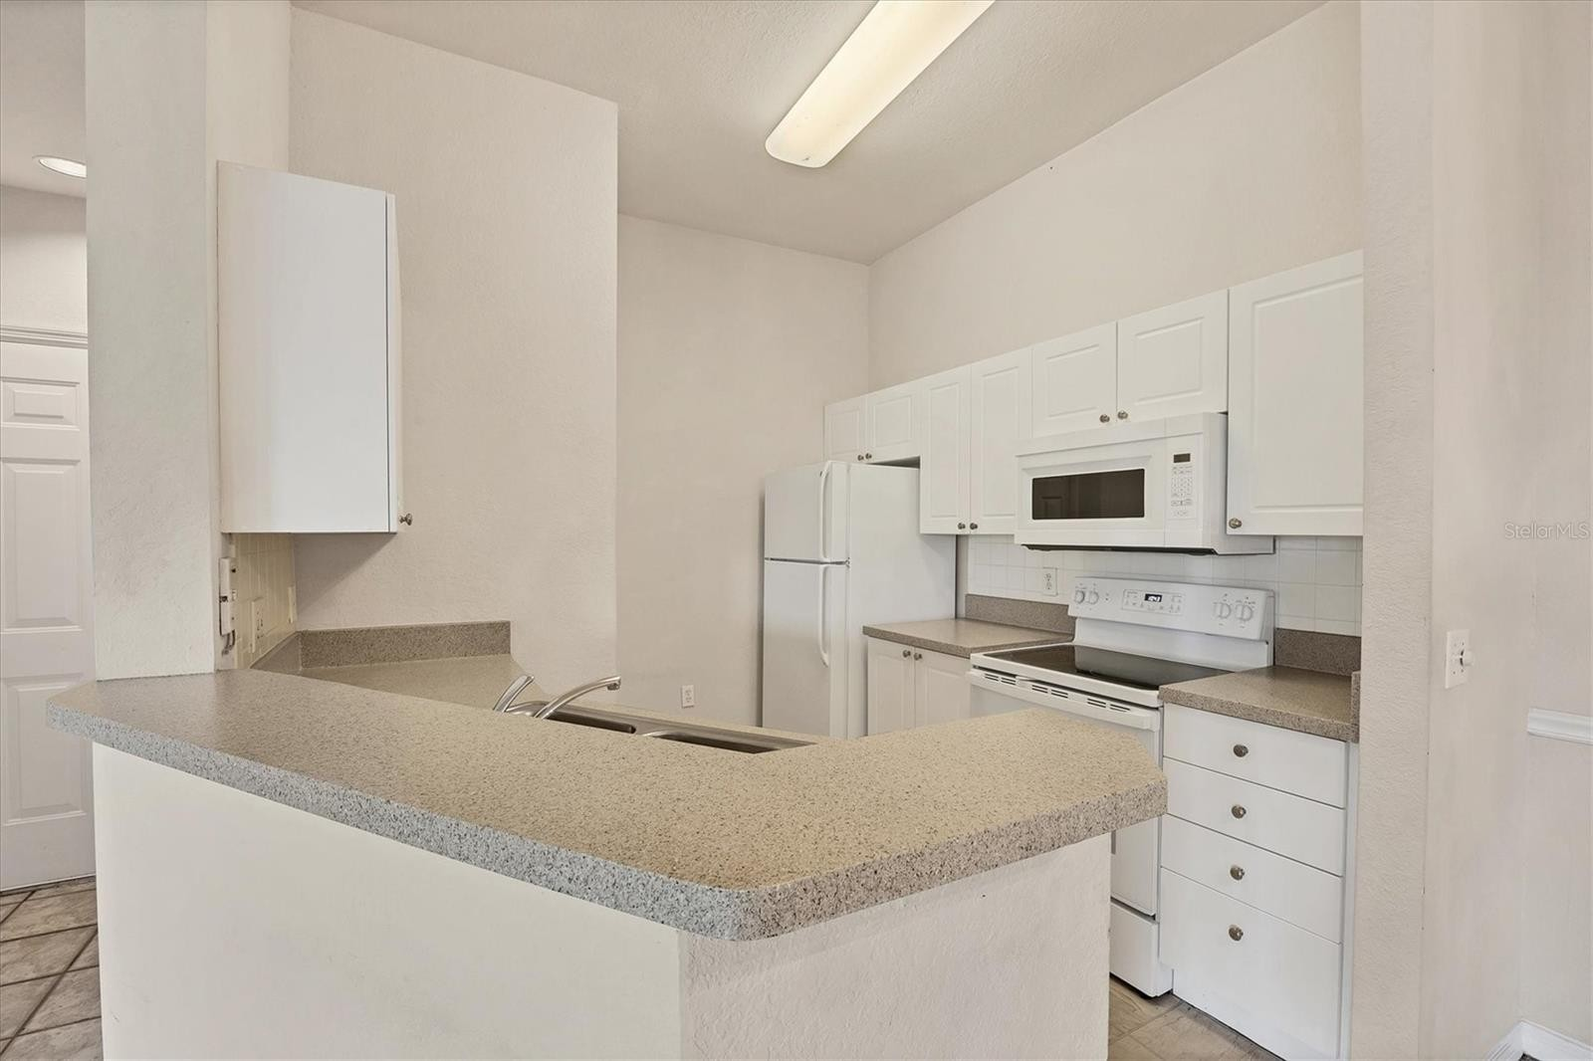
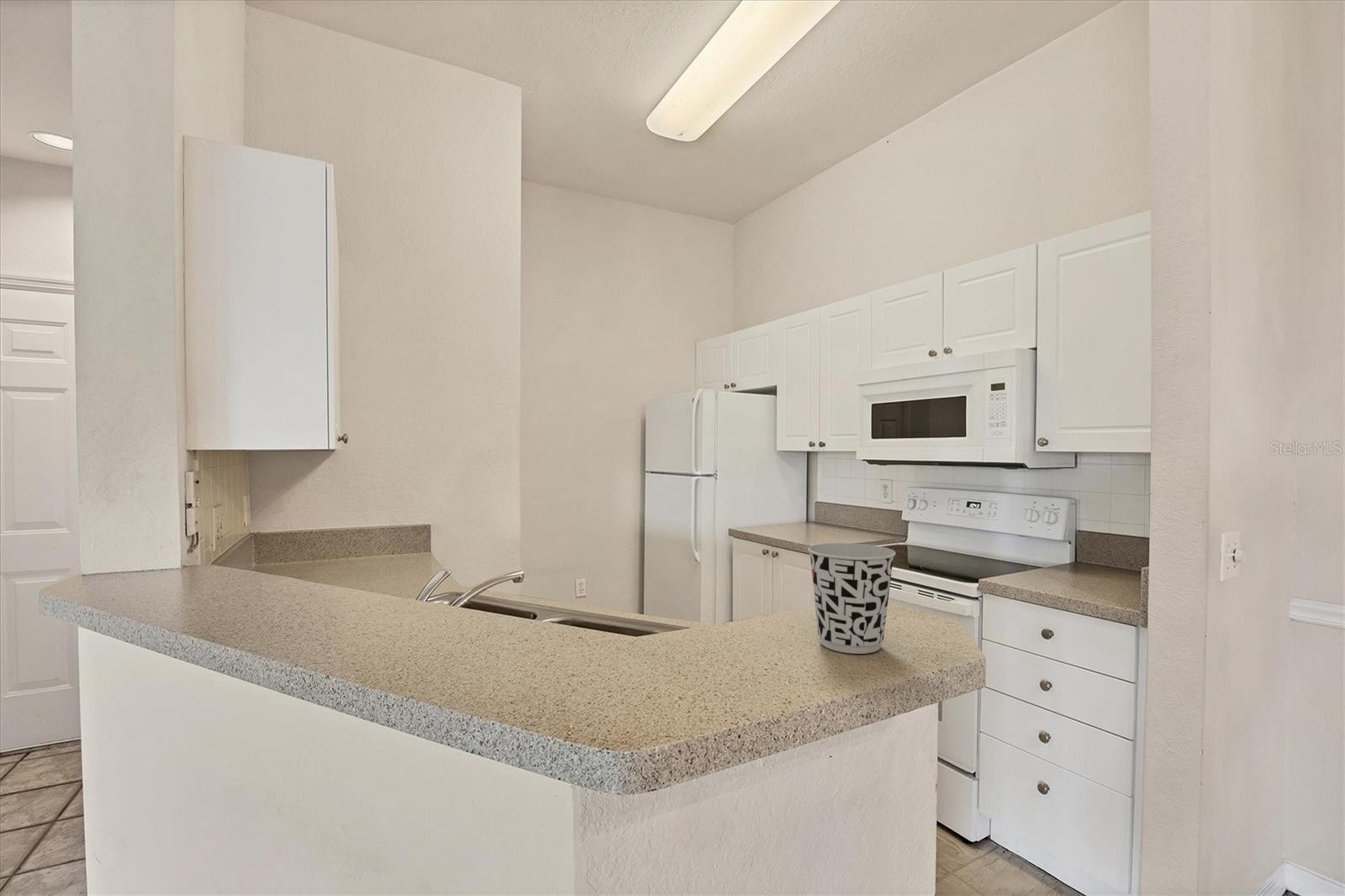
+ cup (850, 597)
